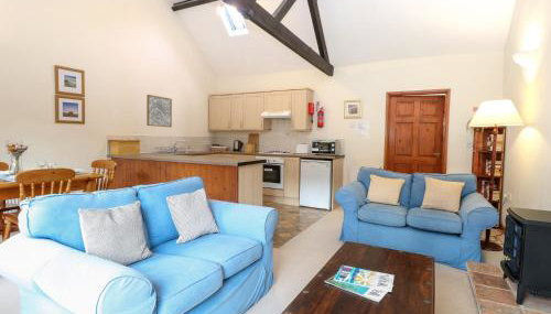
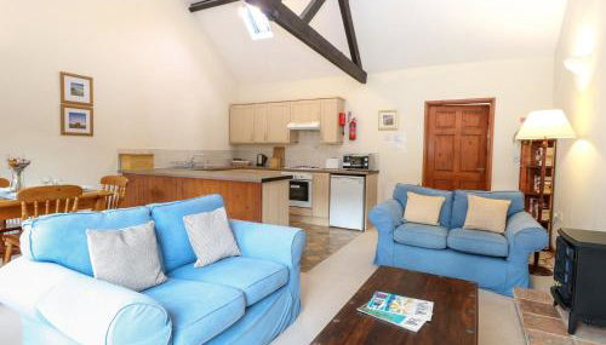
- wall art (160, 111)
